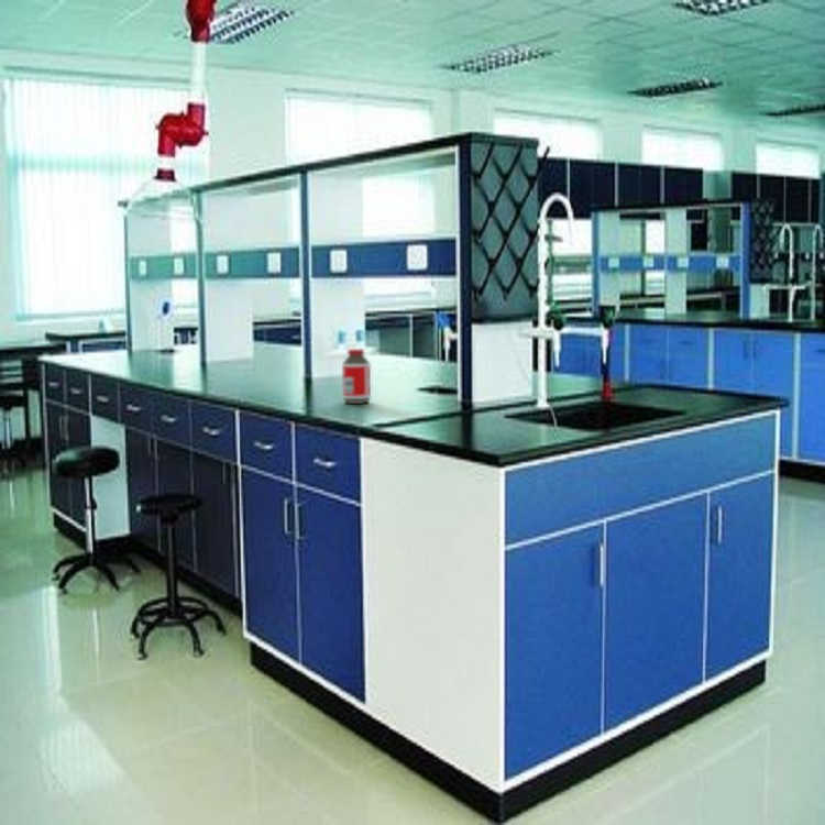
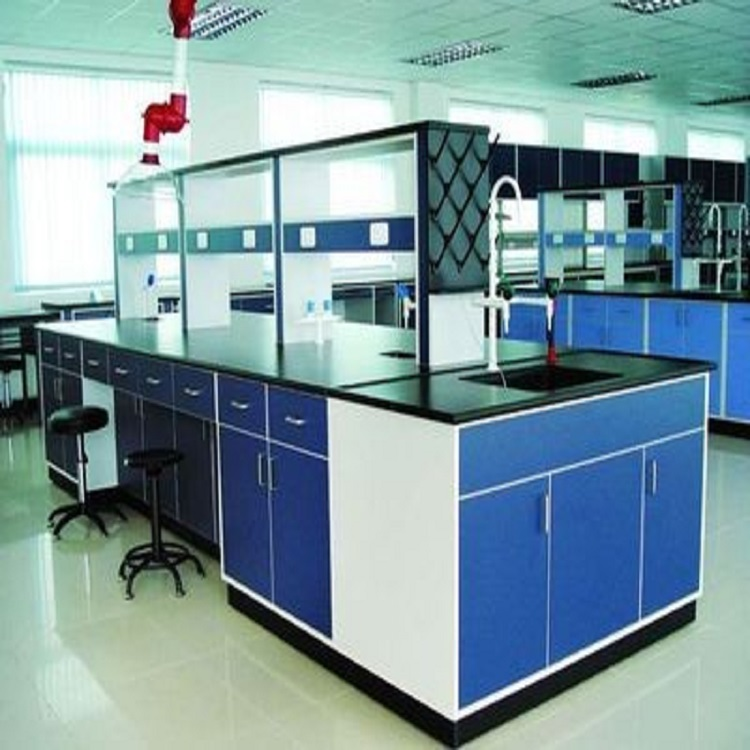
- bottle (356, 375)
